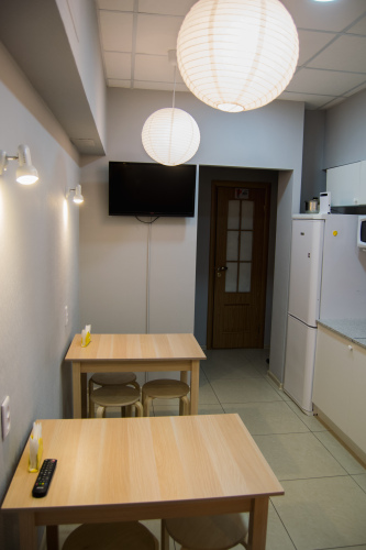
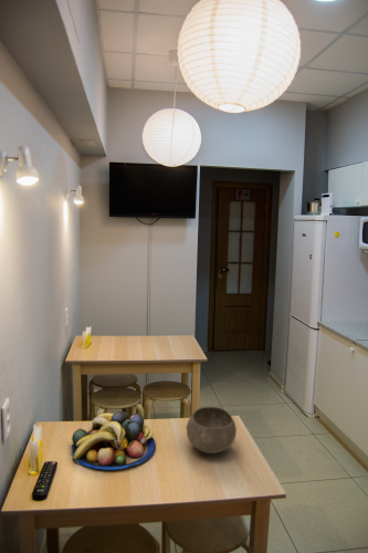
+ fruit bowl (114, 432)
+ bowl (211, 431)
